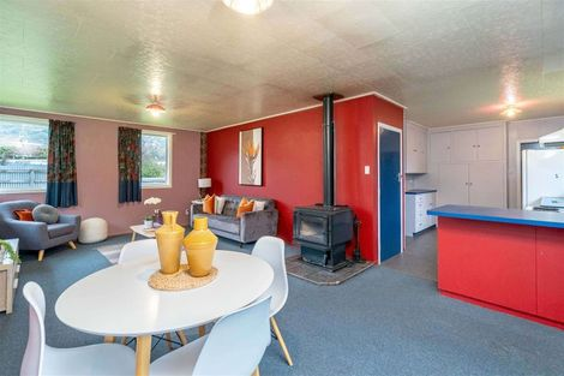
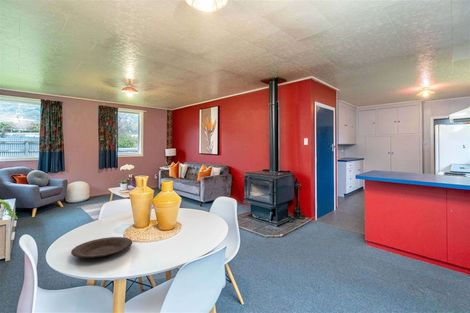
+ plate (103, 248)
